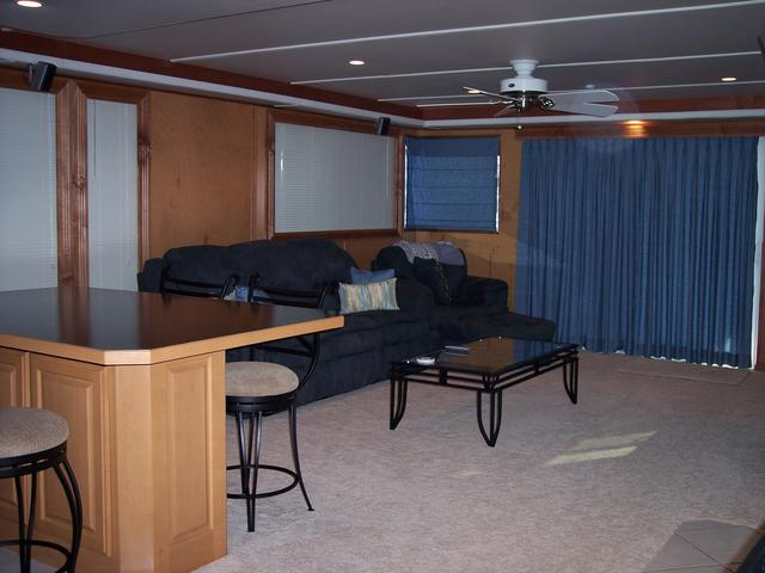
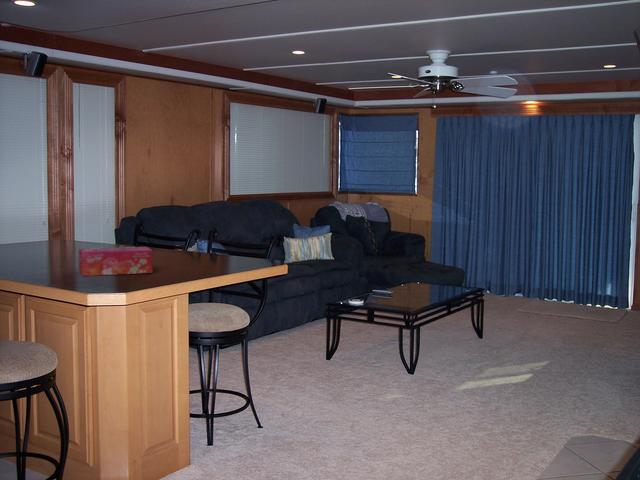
+ tissue box (115, 260)
